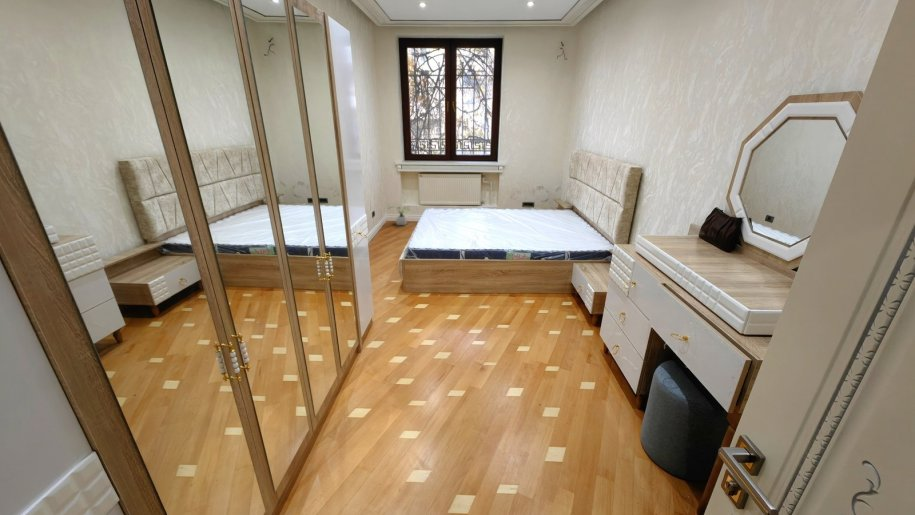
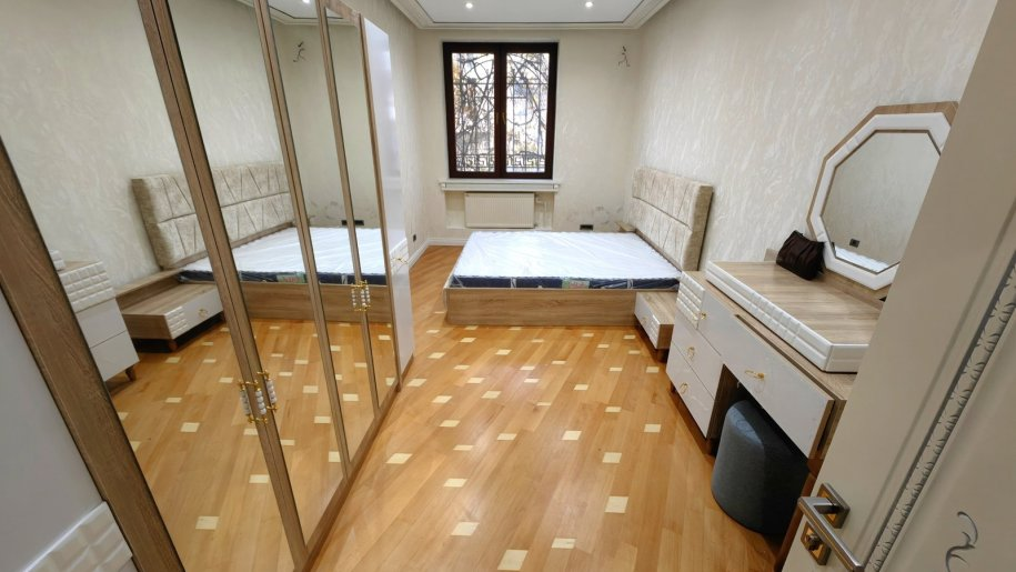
- potted plant (400, 215)
